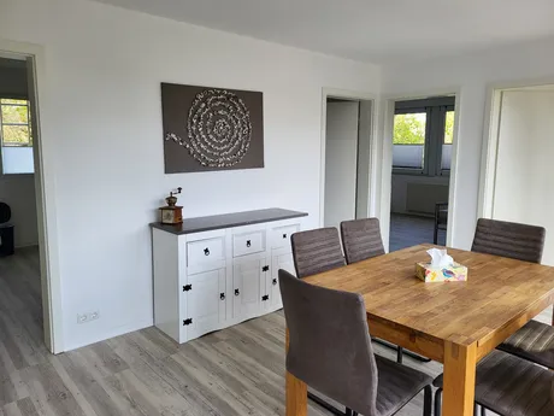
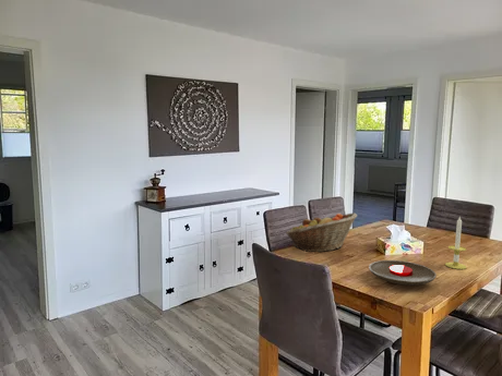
+ fruit basket (322, 229)
+ candle (457, 241)
+ plate (401, 274)
